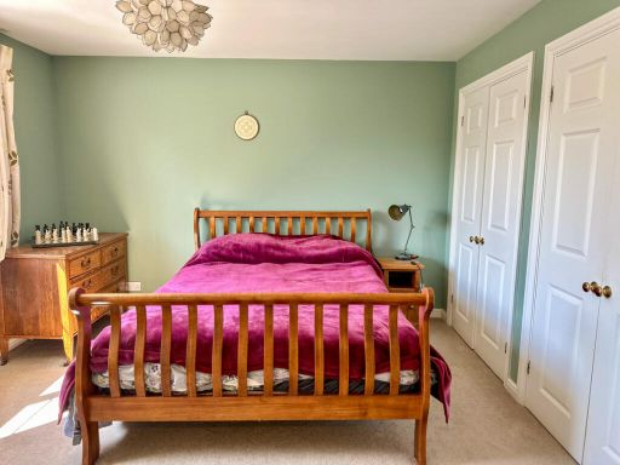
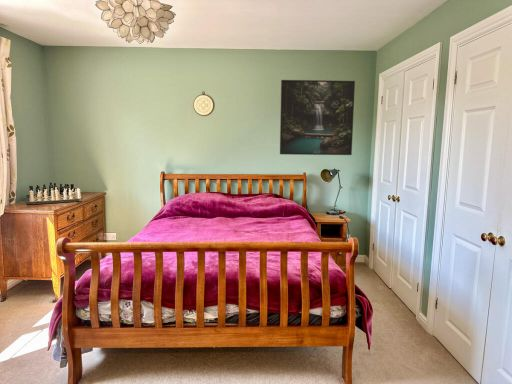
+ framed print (316, 118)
